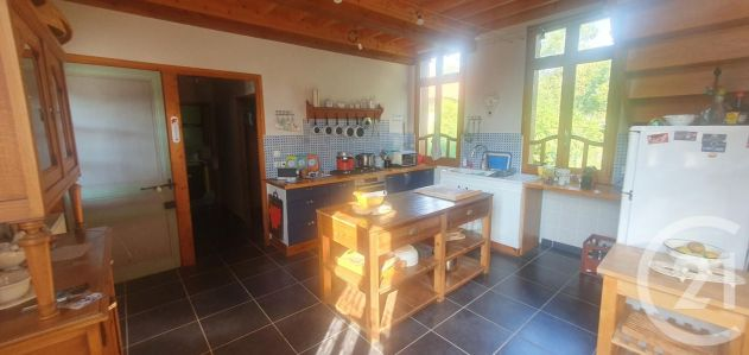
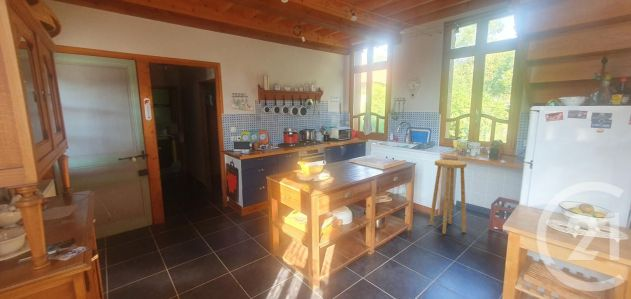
+ stool (448, 195)
